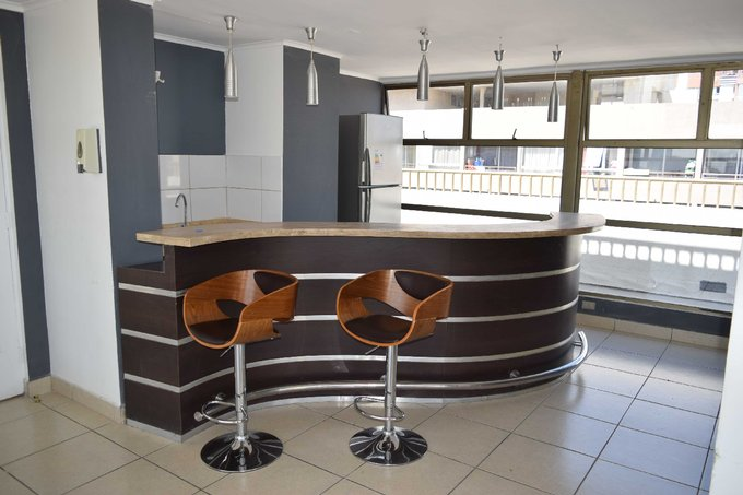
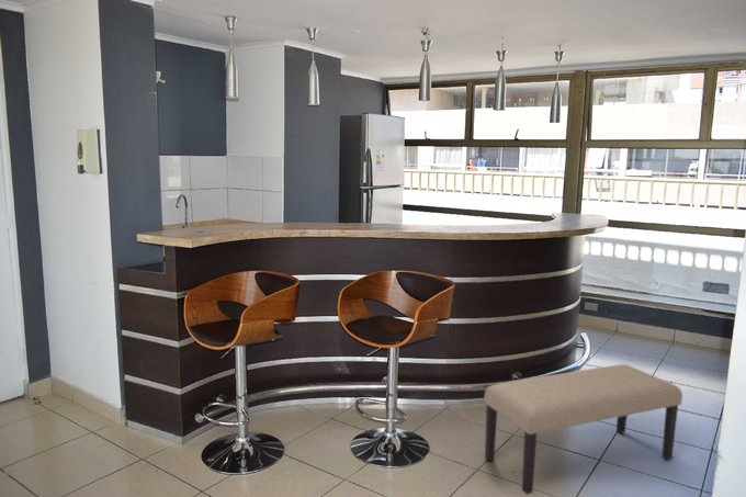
+ bench (581, 420)
